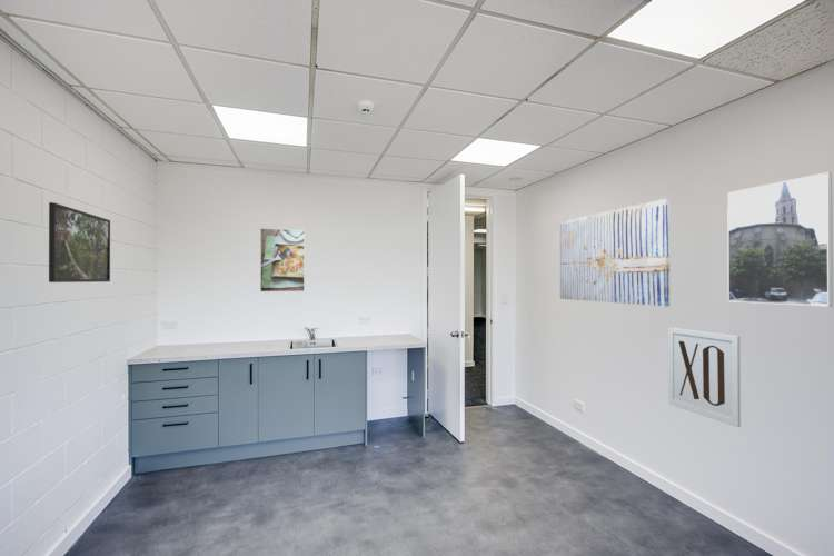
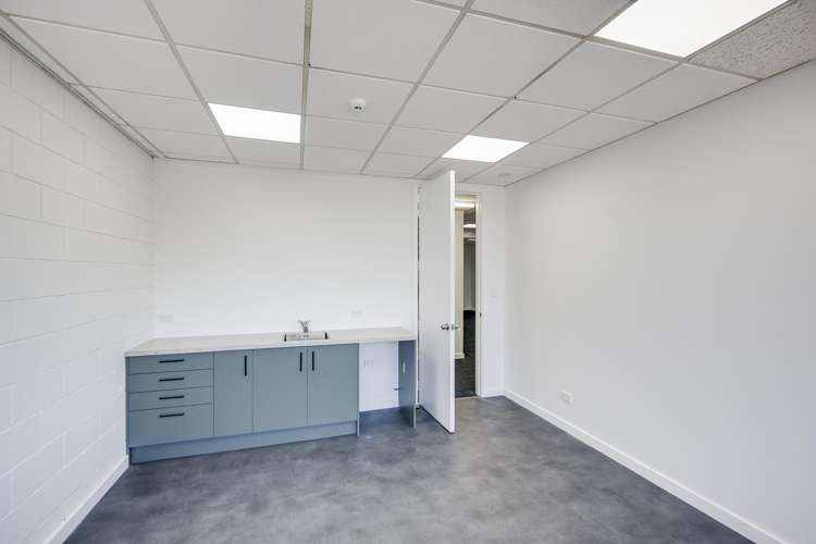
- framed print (83, 247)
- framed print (282, 260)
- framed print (774, 244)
- wall art (701, 373)
- wall art (605, 257)
